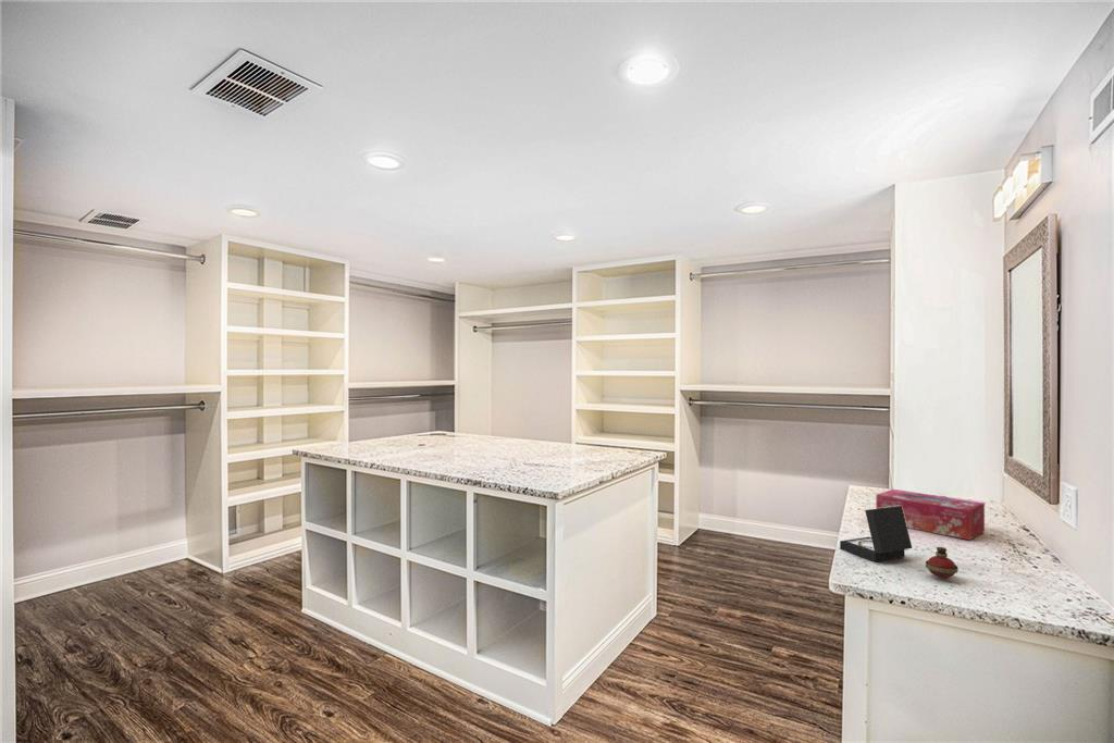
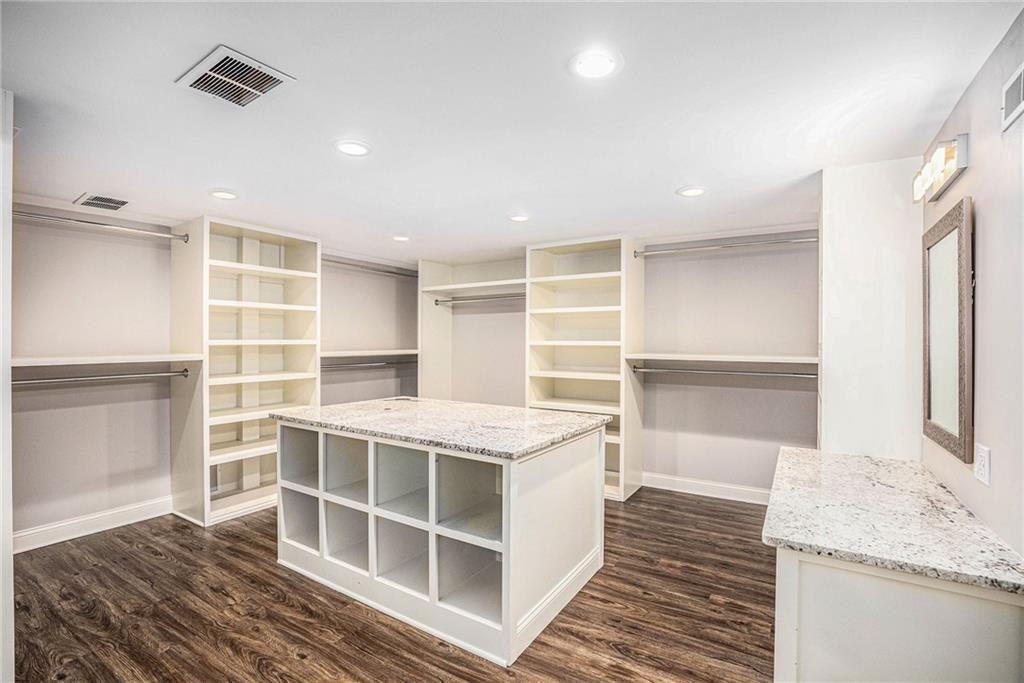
- tissue box (928, 512)
- potion bottle (941, 562)
- jewelry box (875, 529)
